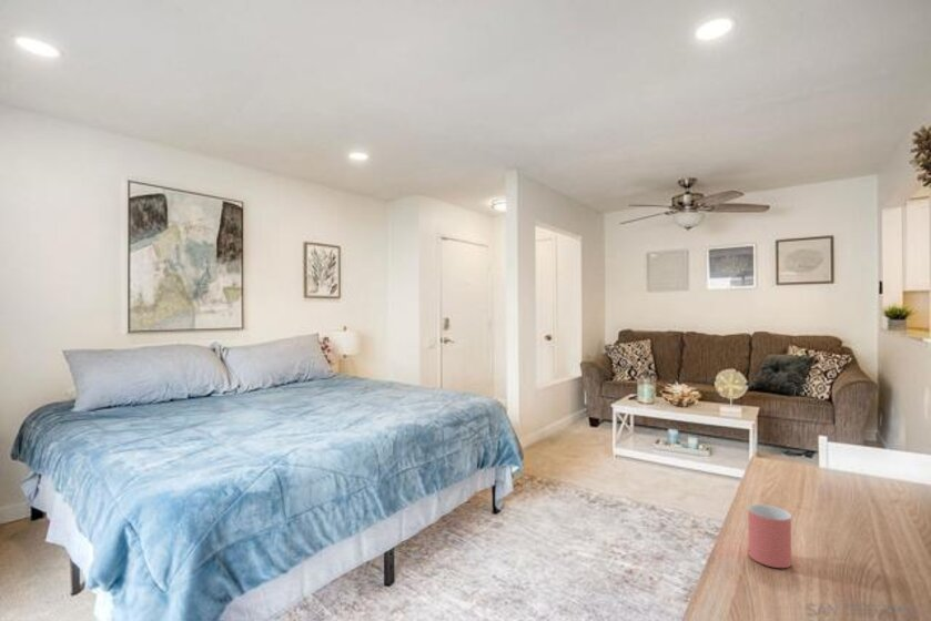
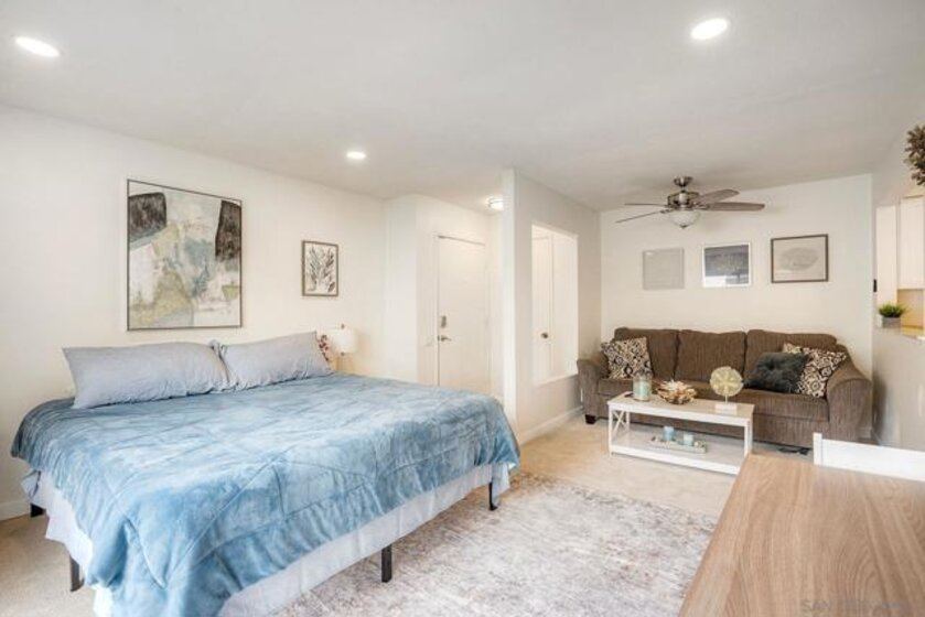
- cup (771, 531)
